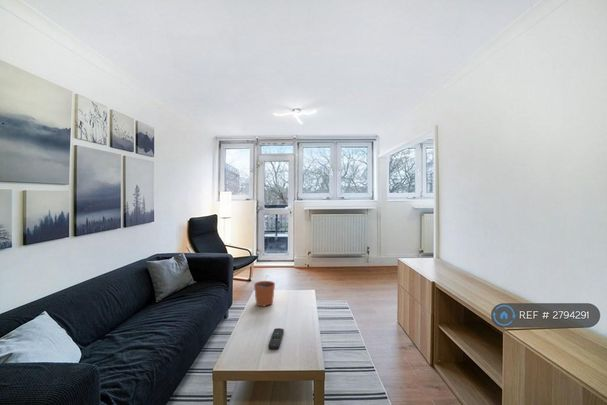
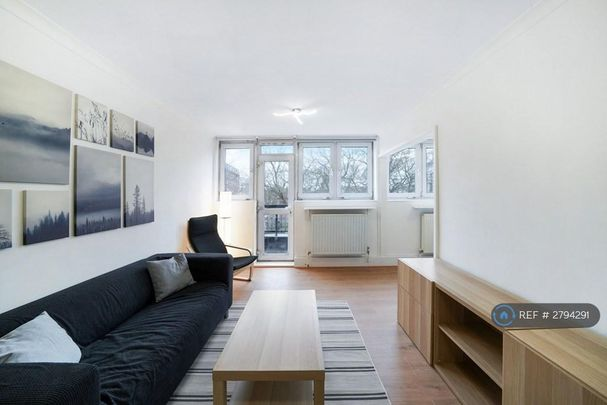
- plant pot (264, 288)
- remote control (276, 337)
